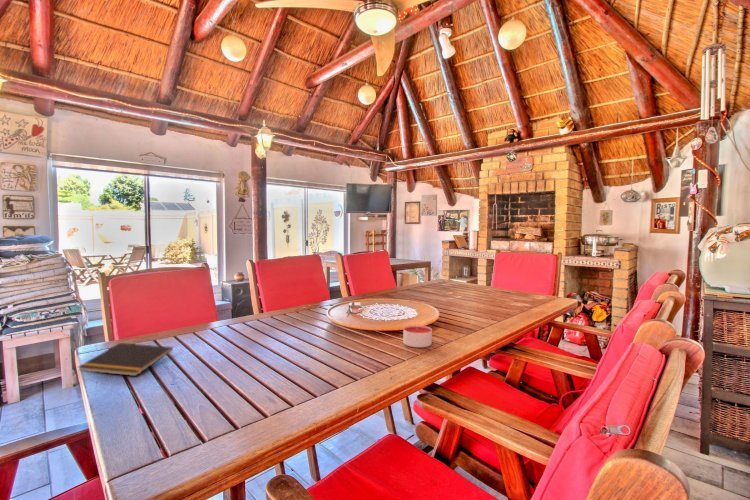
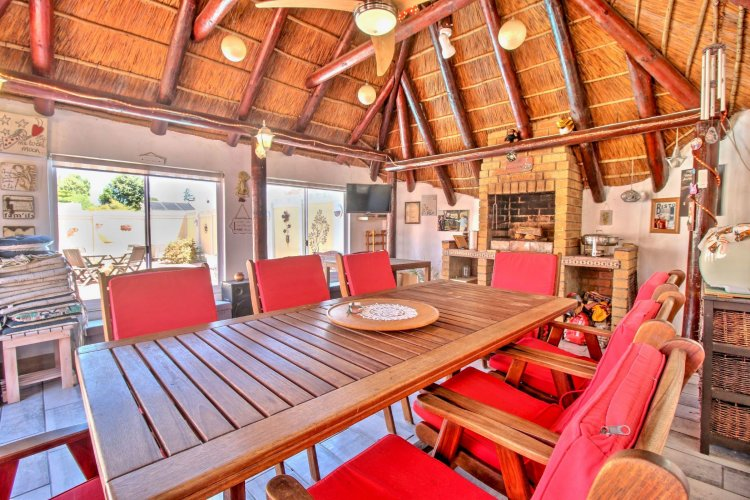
- candle (417, 335)
- notepad (127, 358)
